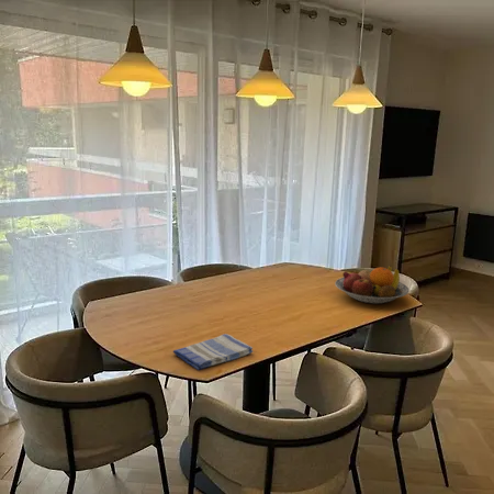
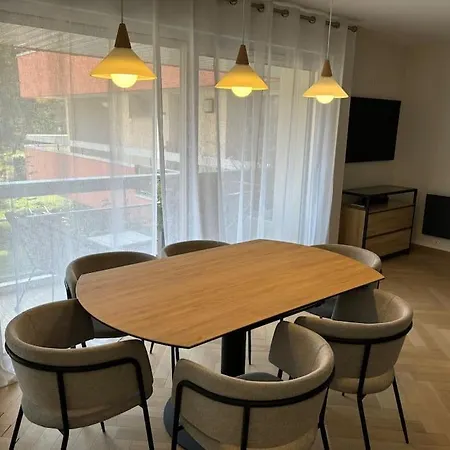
- dish towel (213, 349)
- fruit bowl (371, 282)
